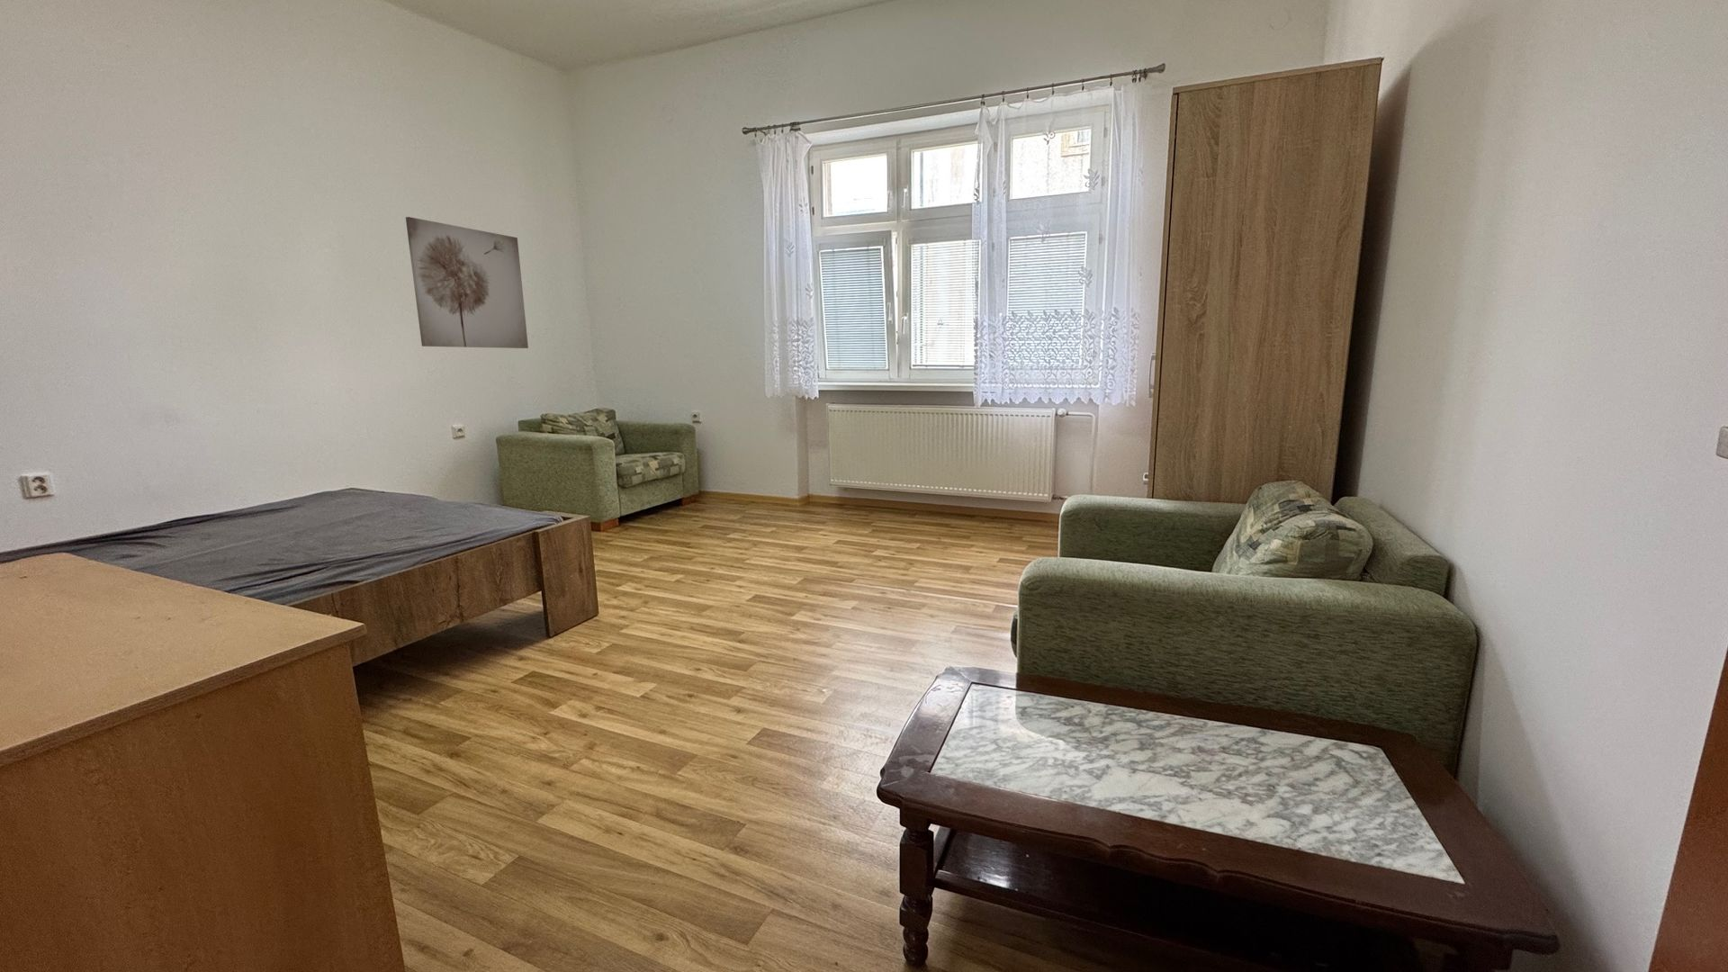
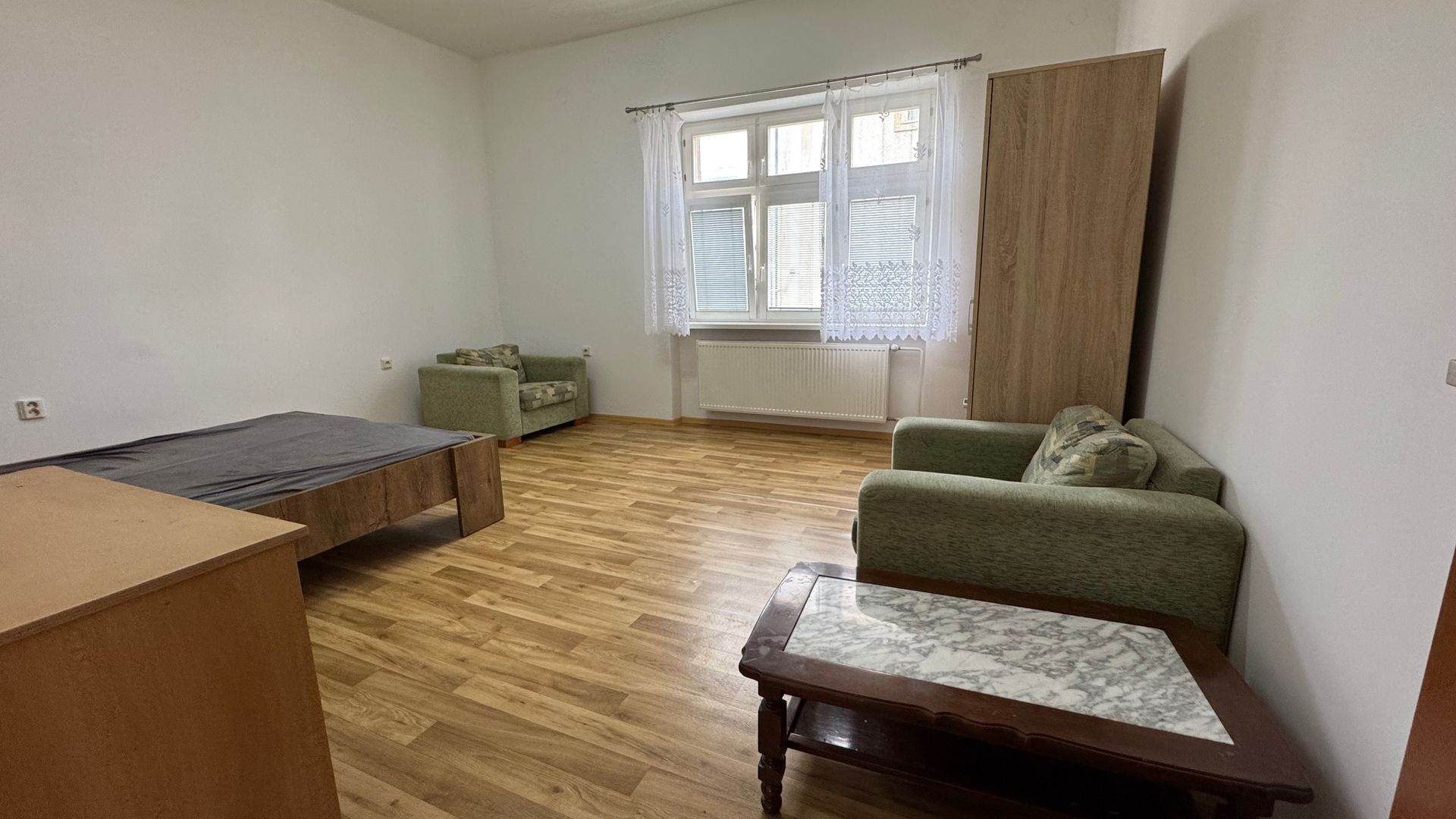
- wall art (472, 288)
